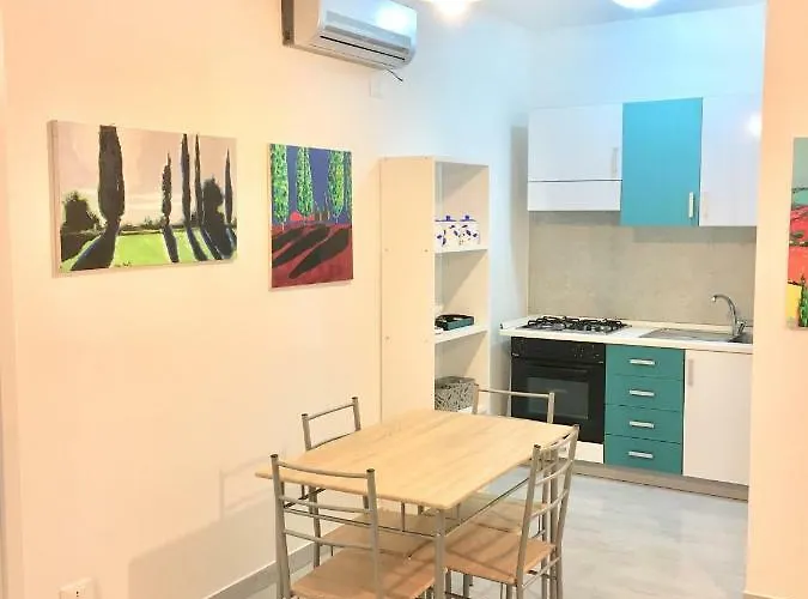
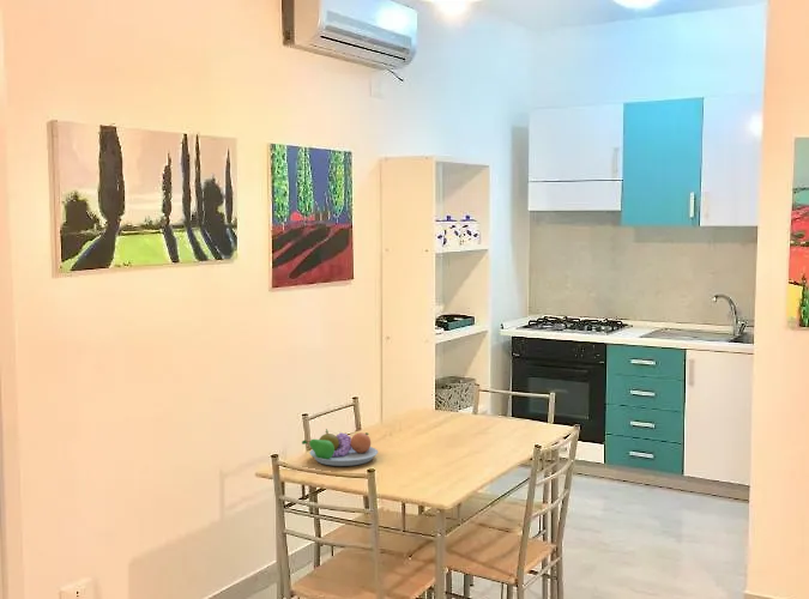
+ fruit bowl (340, 444)
